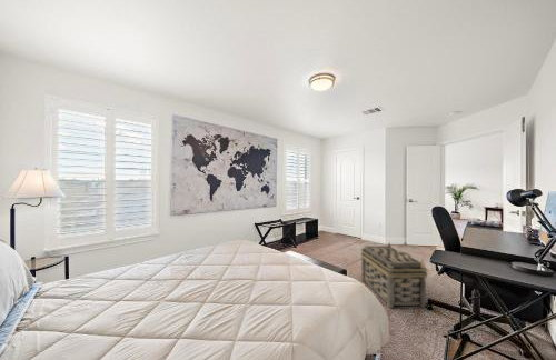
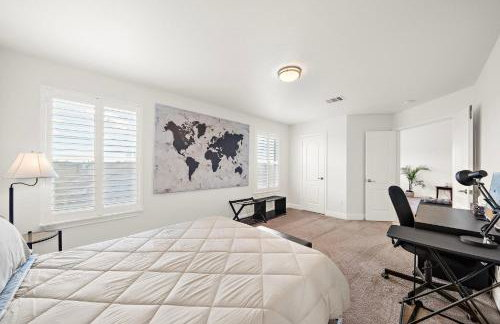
- basket (390, 270)
